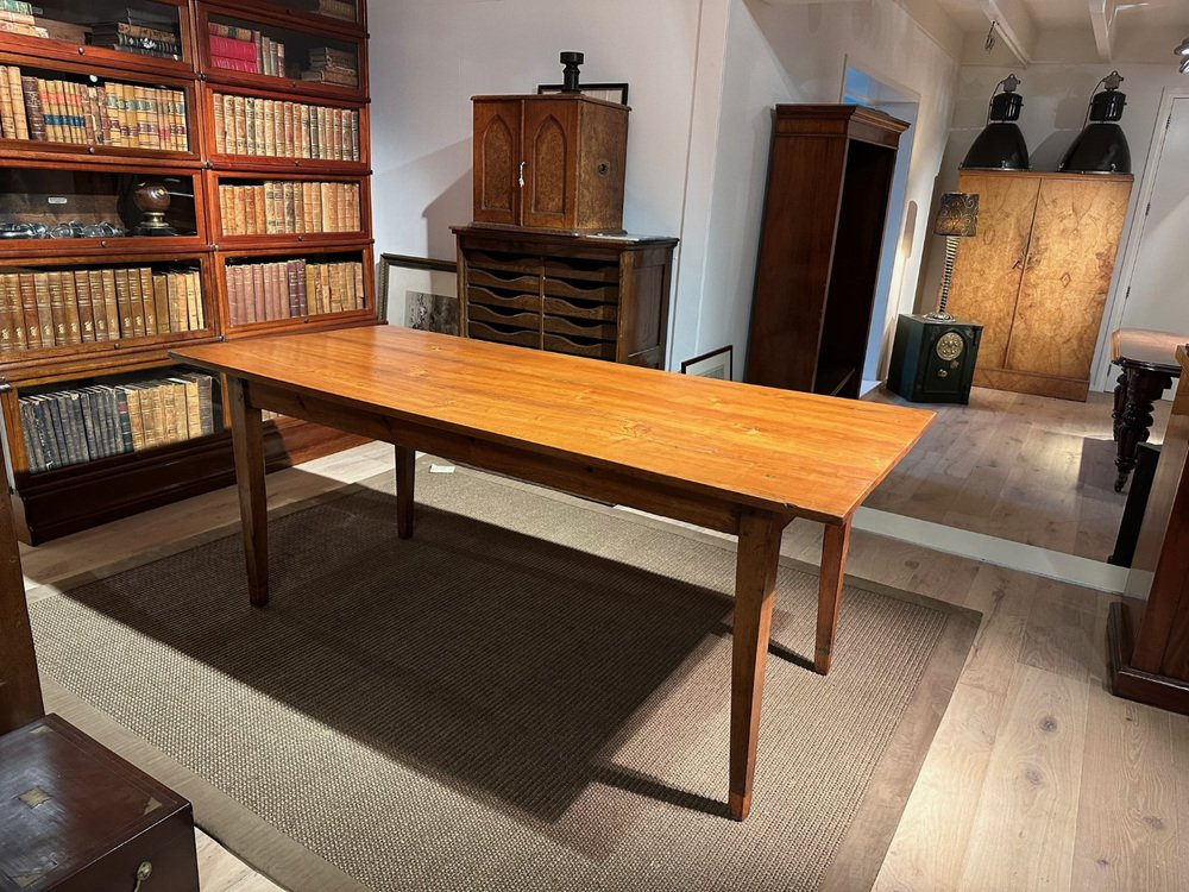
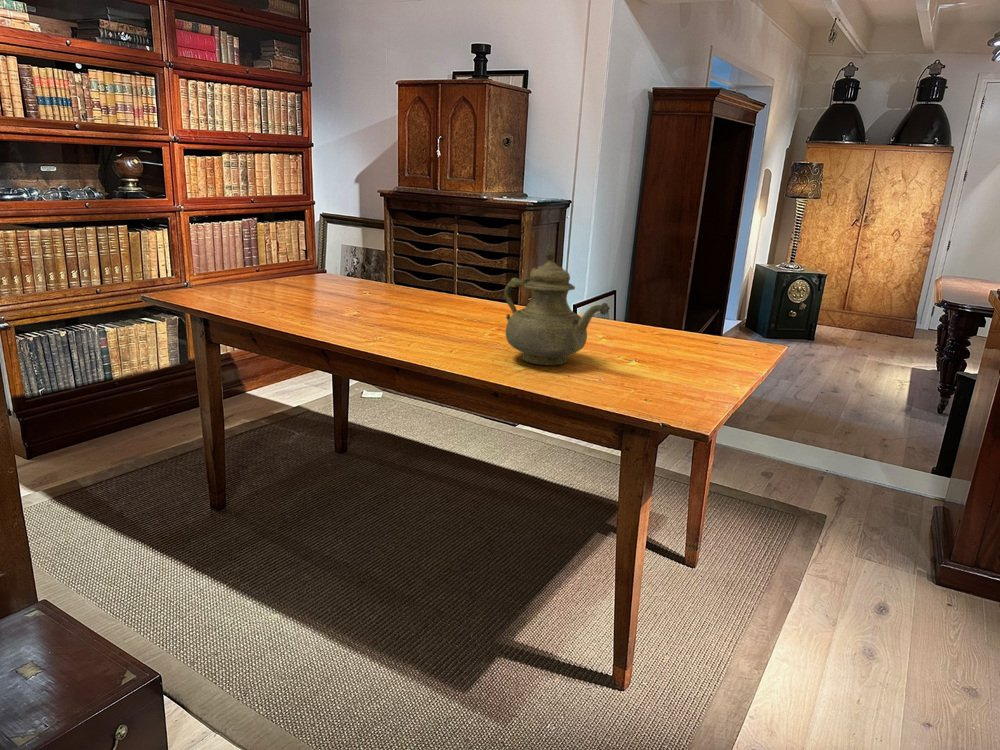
+ teapot (553, 304)
